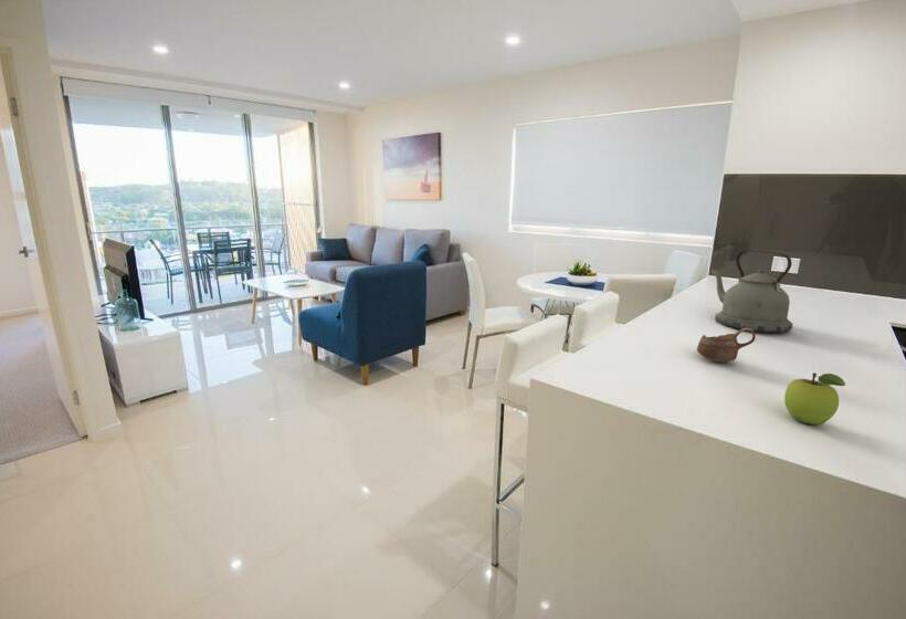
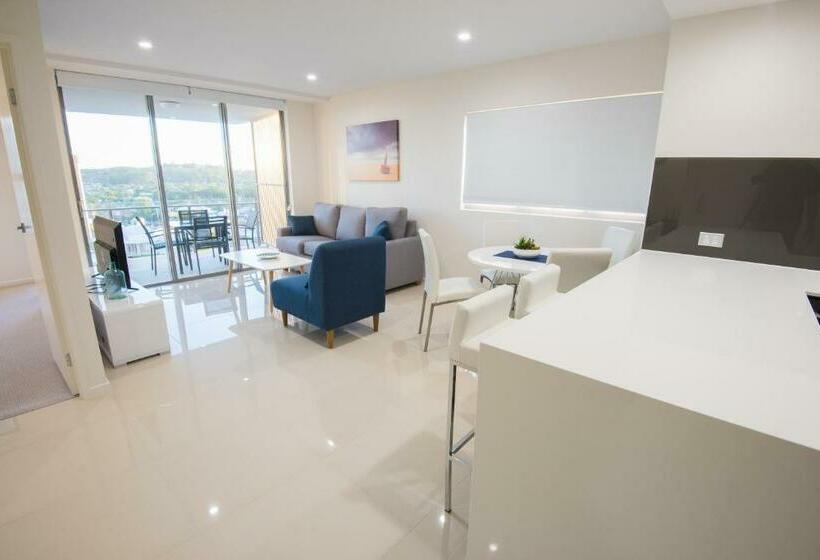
- kettle (751, 287)
- cup (723, 344)
- fruit (814, 397)
